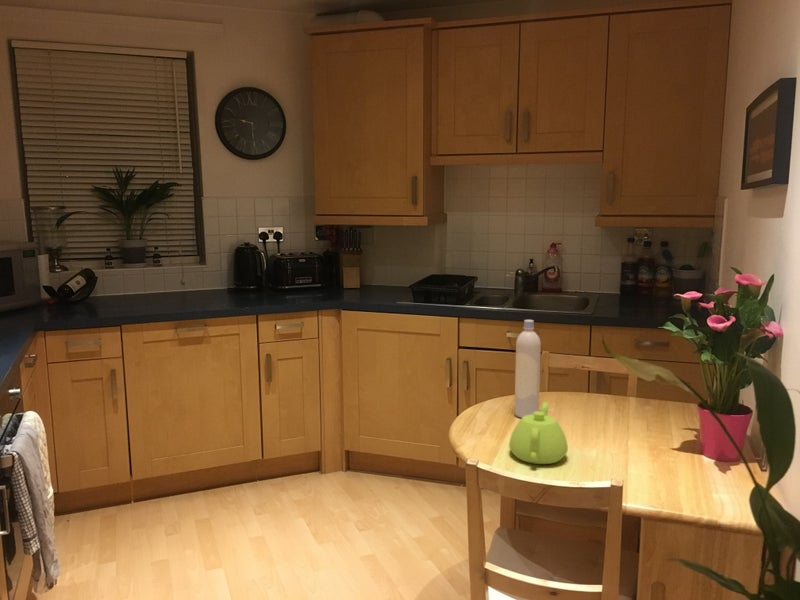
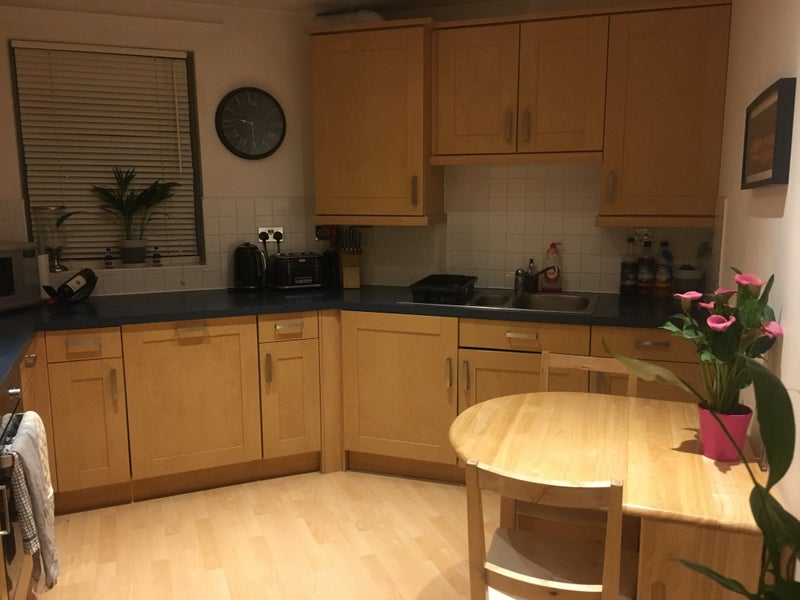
- bottle (527, 368)
- teapot (539, 432)
